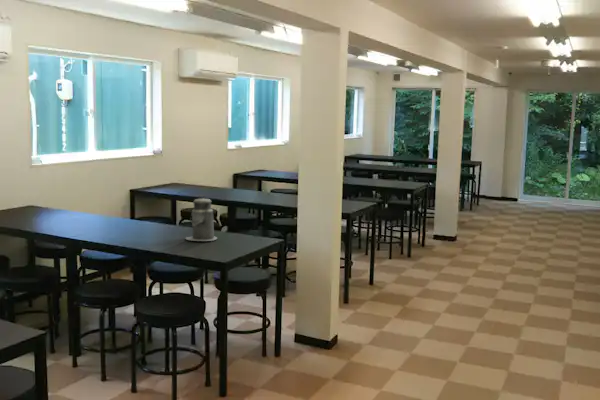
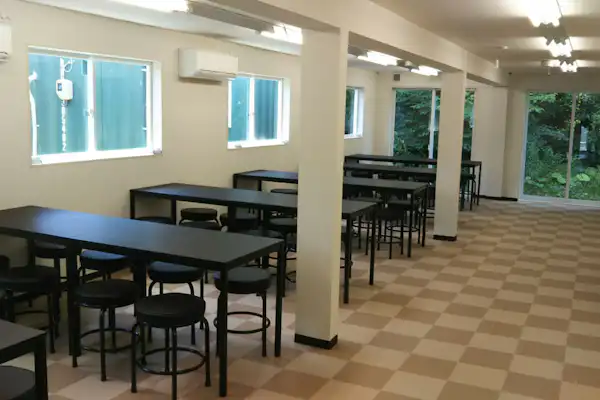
- canister (201, 217)
